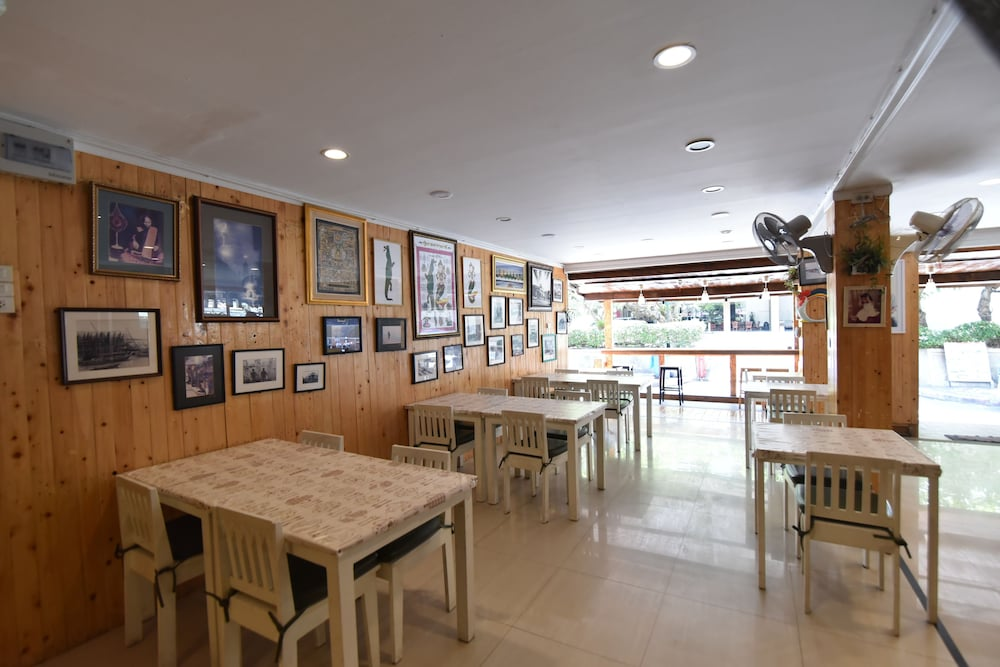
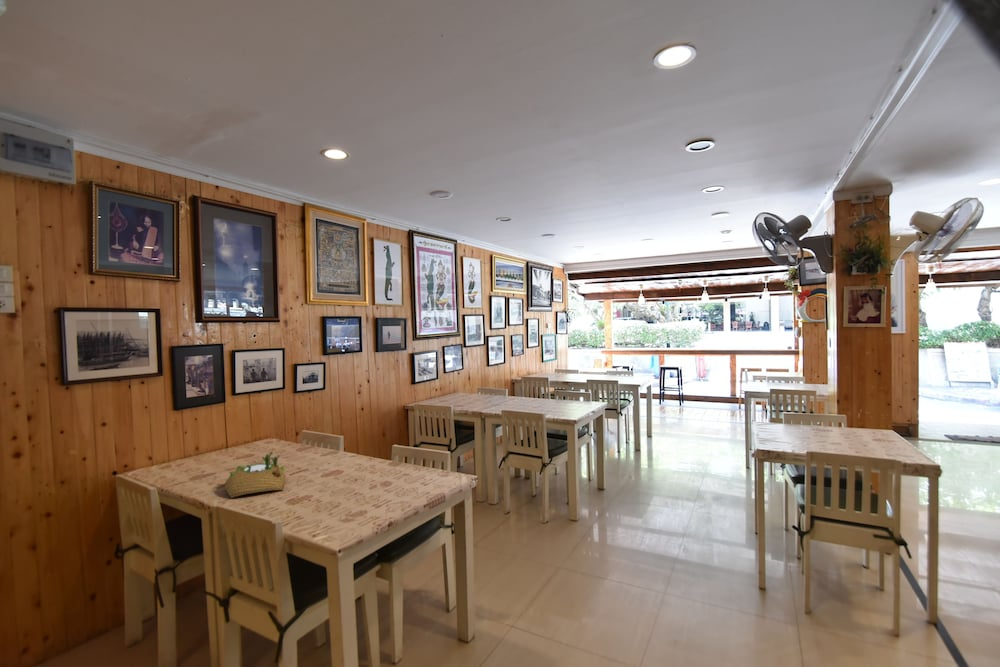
+ succulent planter (256, 470)
